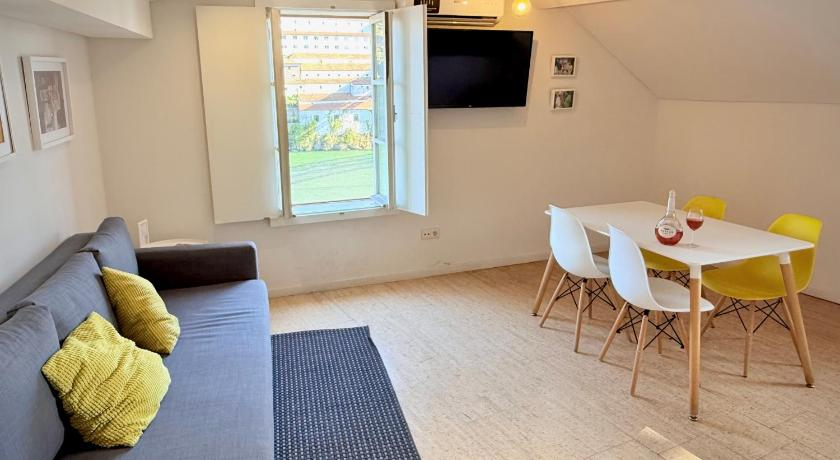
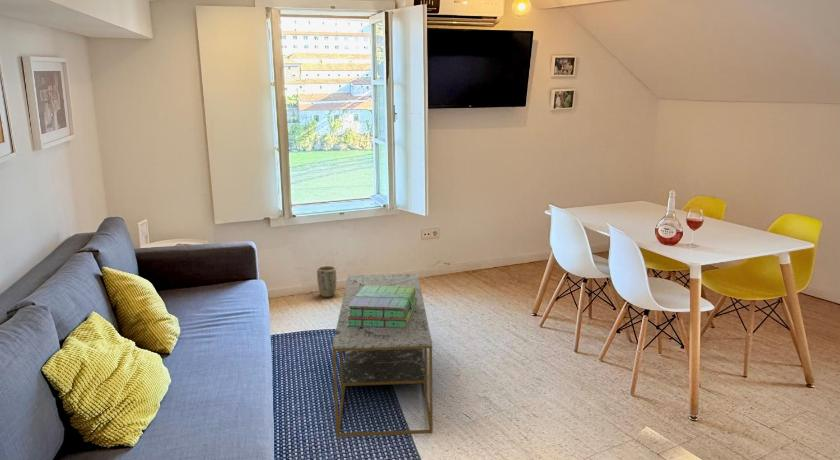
+ plant pot (326, 281)
+ coffee table (383, 341)
+ stack of books (383, 304)
